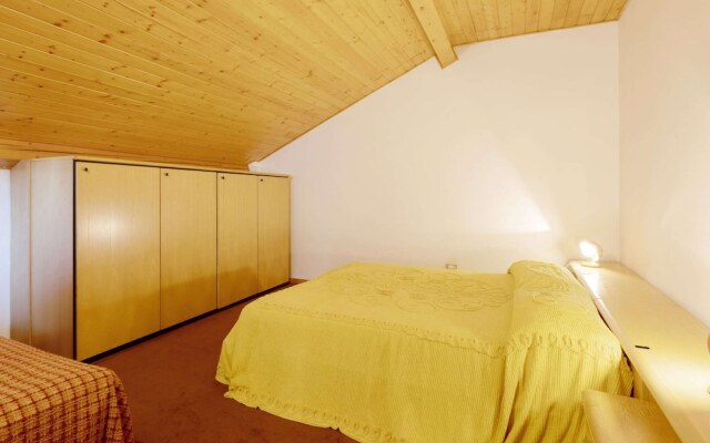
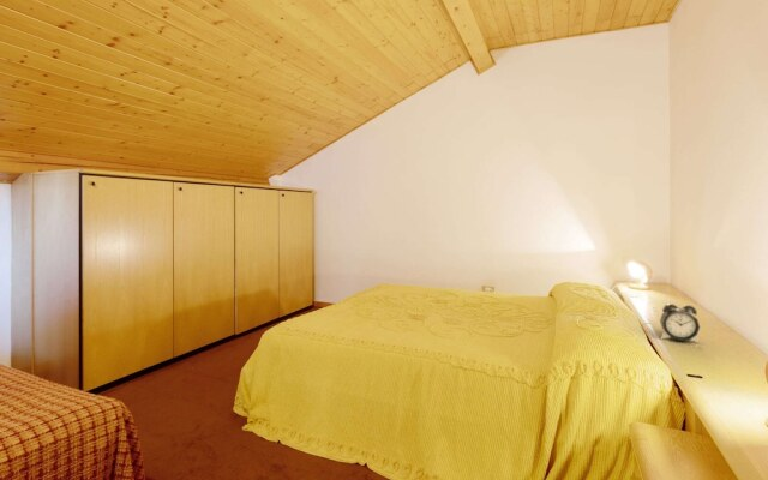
+ alarm clock (678, 322)
